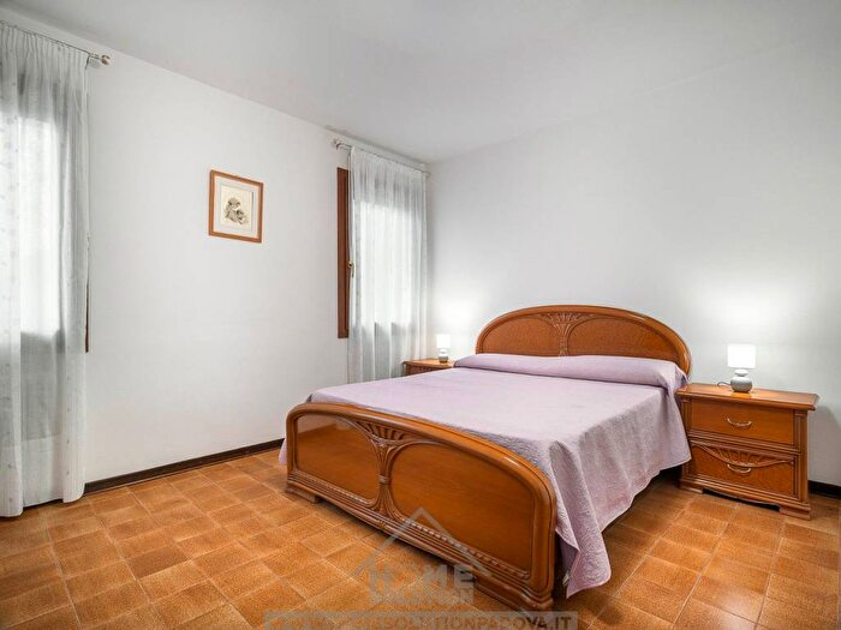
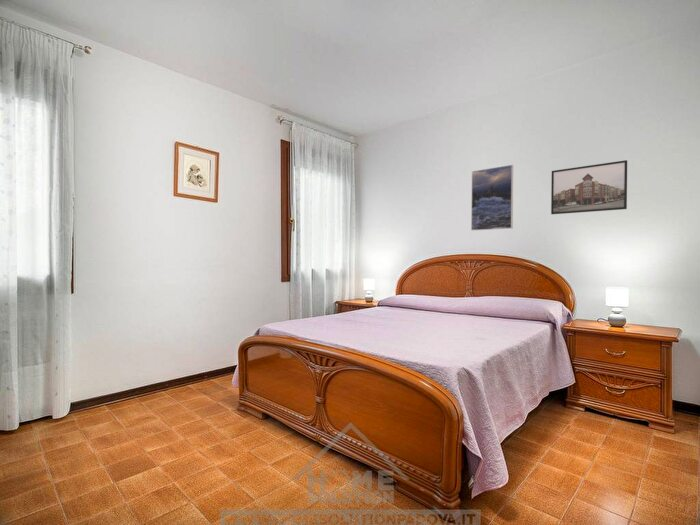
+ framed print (587, 188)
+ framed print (491, 198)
